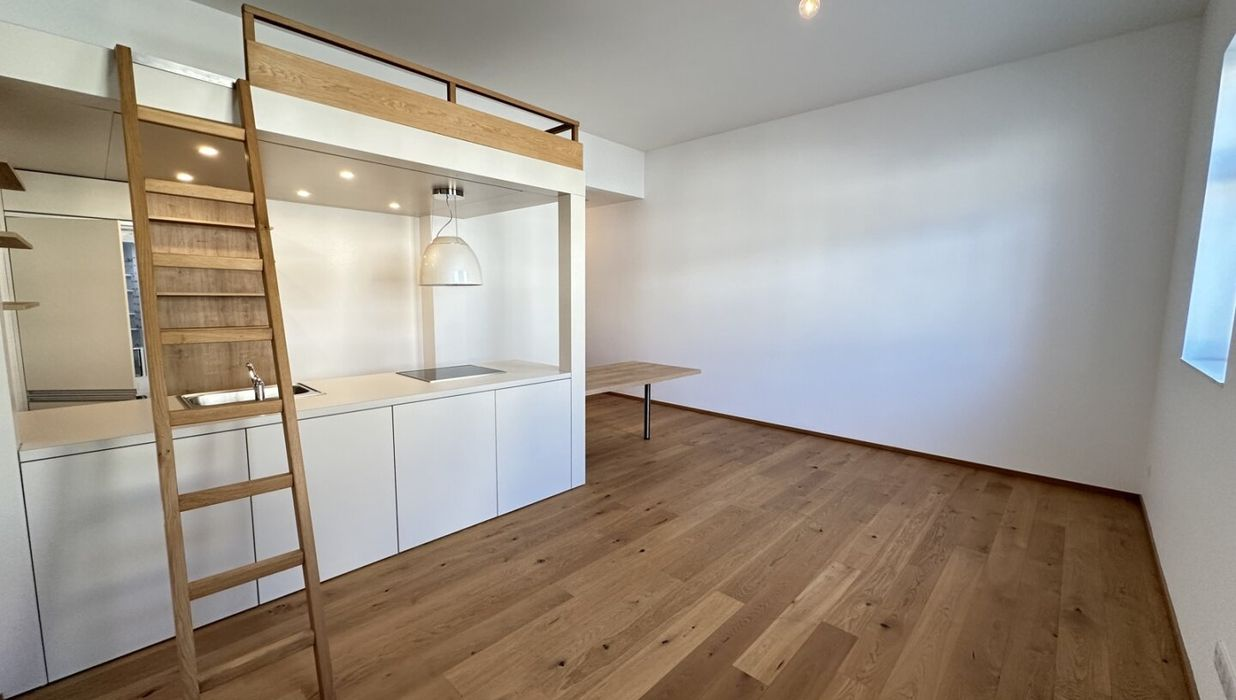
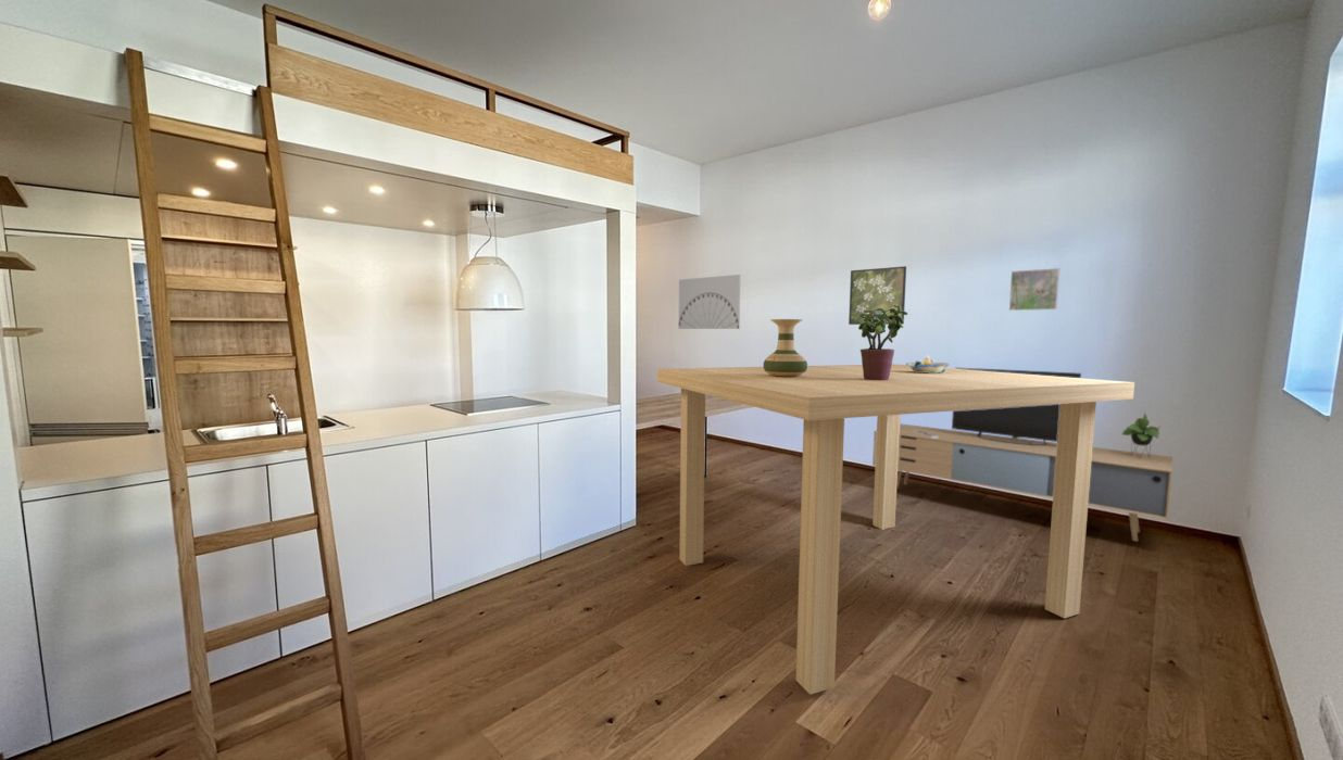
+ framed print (1033, 290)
+ potted plant (879, 341)
+ wall art (707, 303)
+ media console (1007, 440)
+ vase (786, 347)
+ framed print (876, 296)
+ kitchen table (875, 481)
+ decorative bowl (924, 363)
